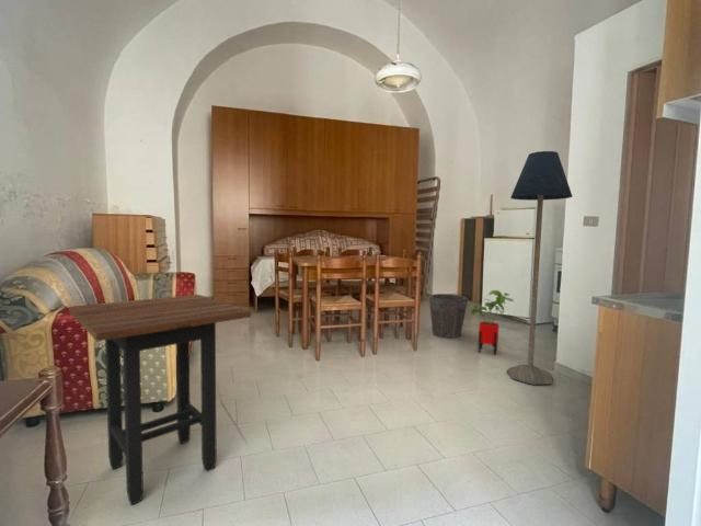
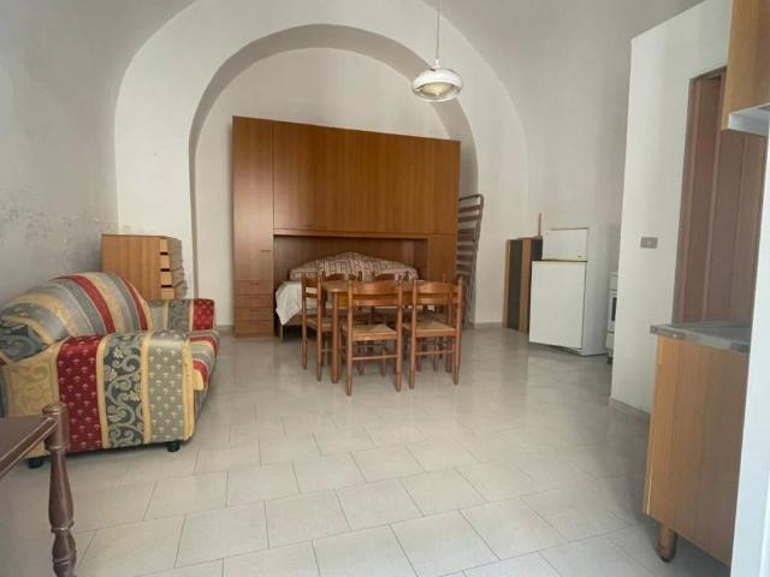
- side table (176, 389)
- floor lamp (536, 267)
- waste bin (447, 316)
- house plant (490, 322)
